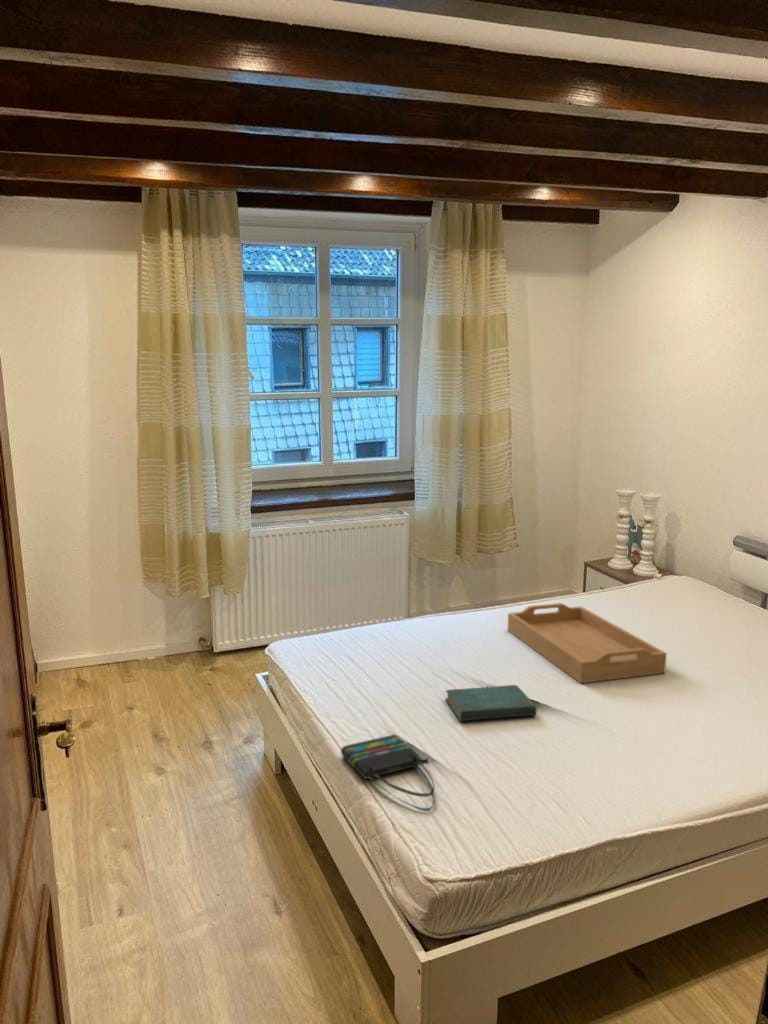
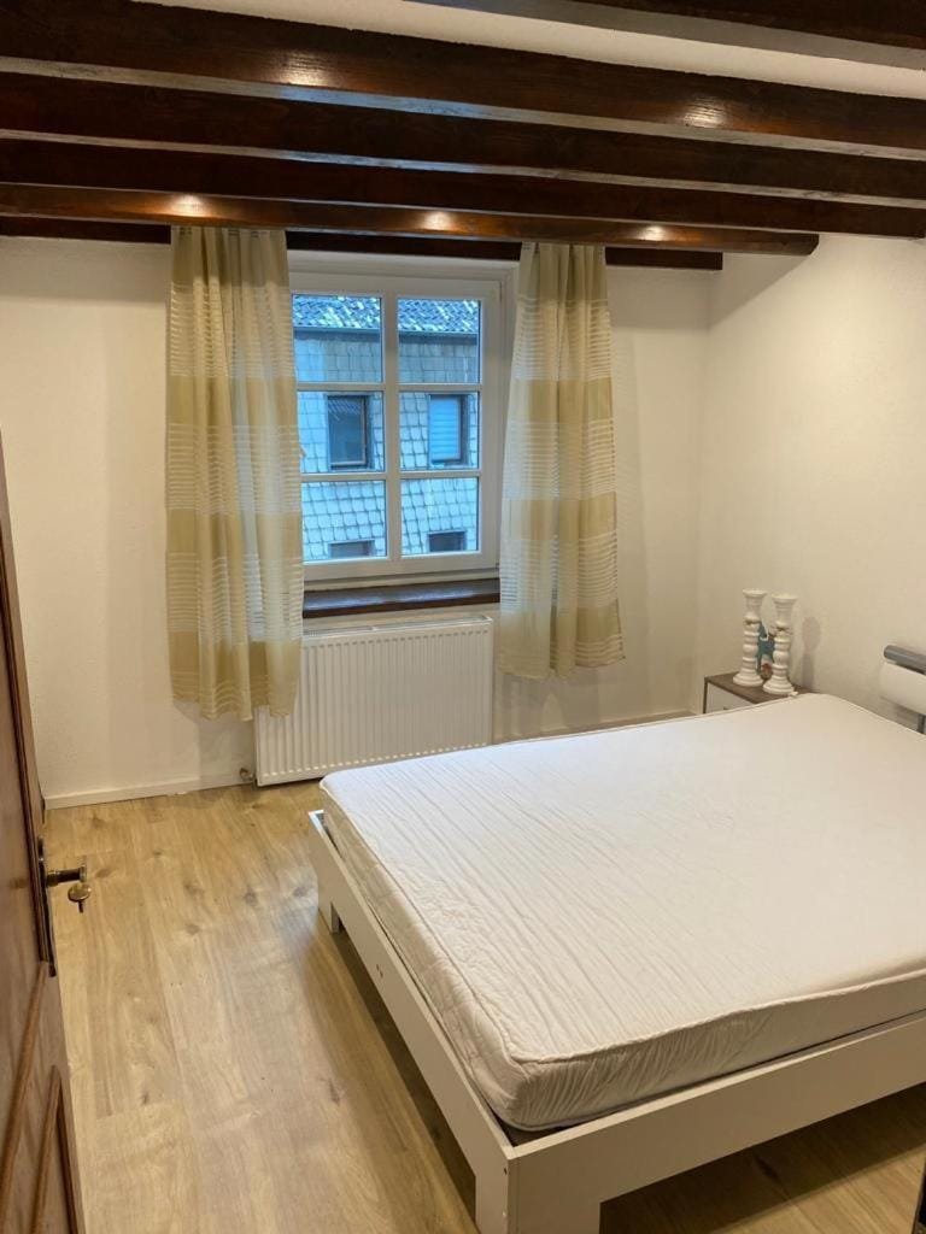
- tote bag (397, 769)
- serving tray (581, 637)
- book (489, 702)
